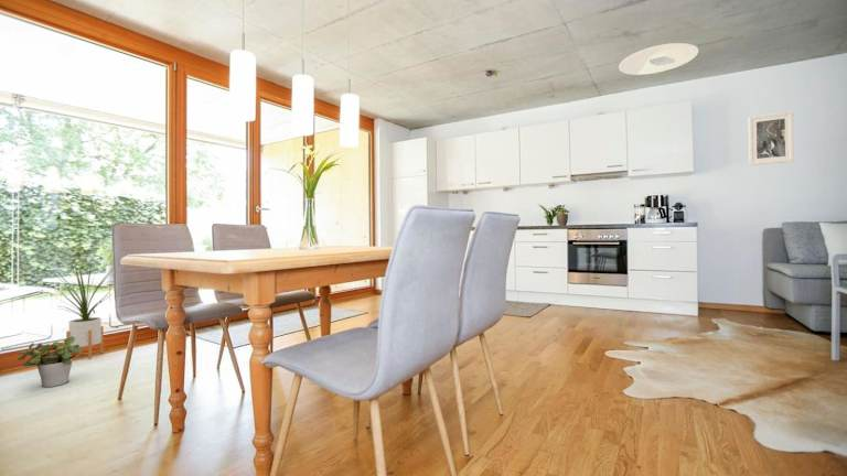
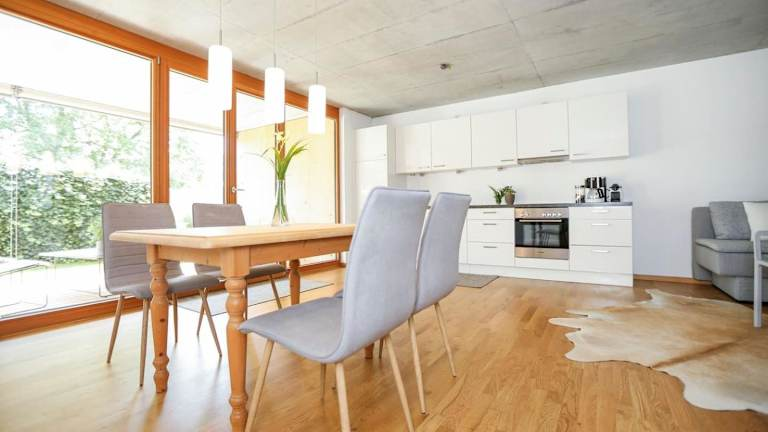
- ceiling light (656, 56)
- house plant (85, 307)
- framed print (770, 139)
- potted plant (52, 363)
